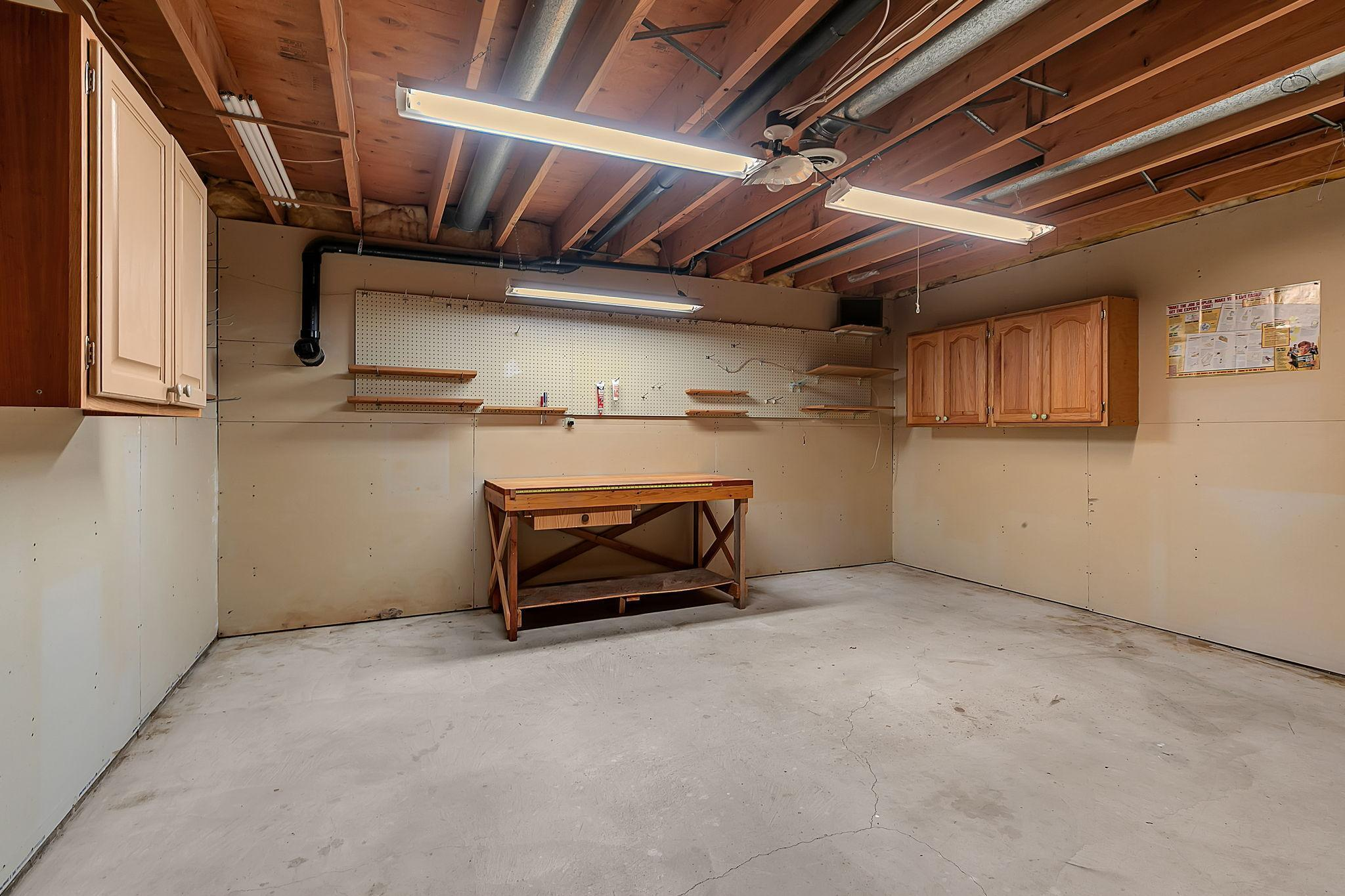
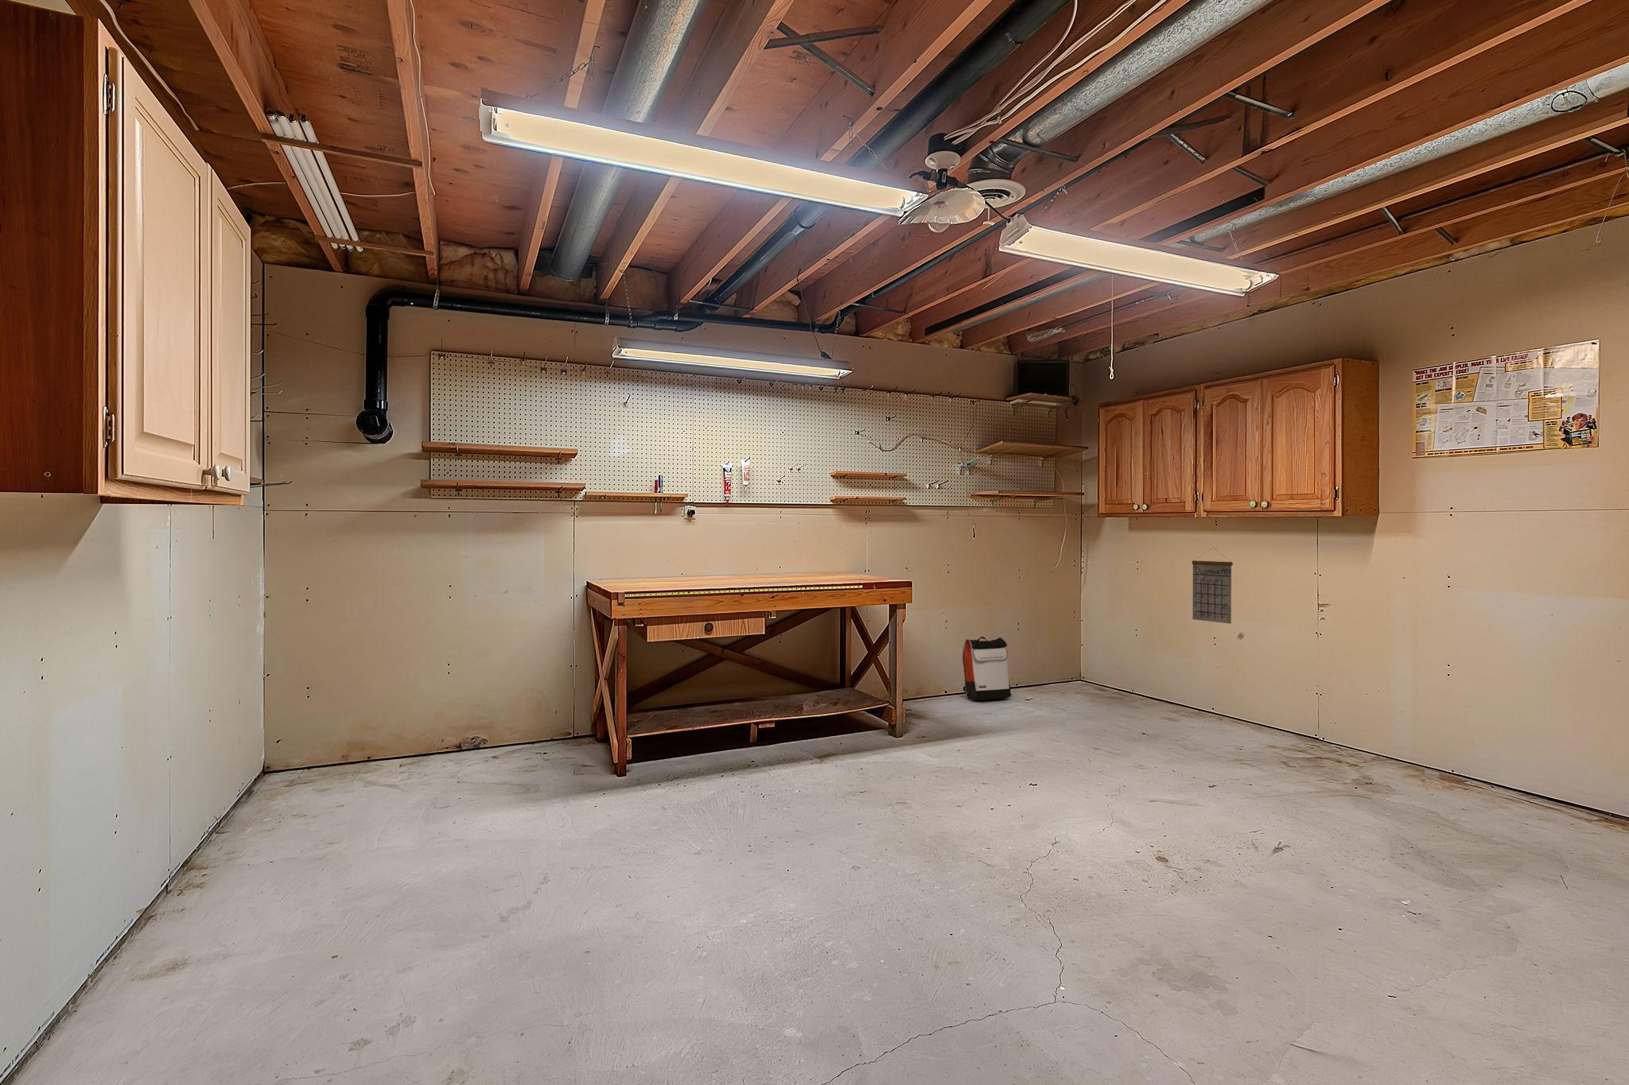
+ backpack (987, 667)
+ calendar (1211, 584)
